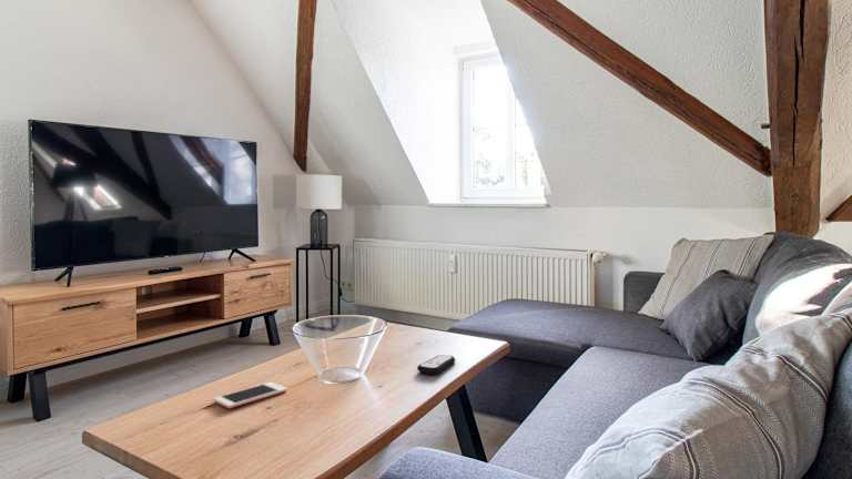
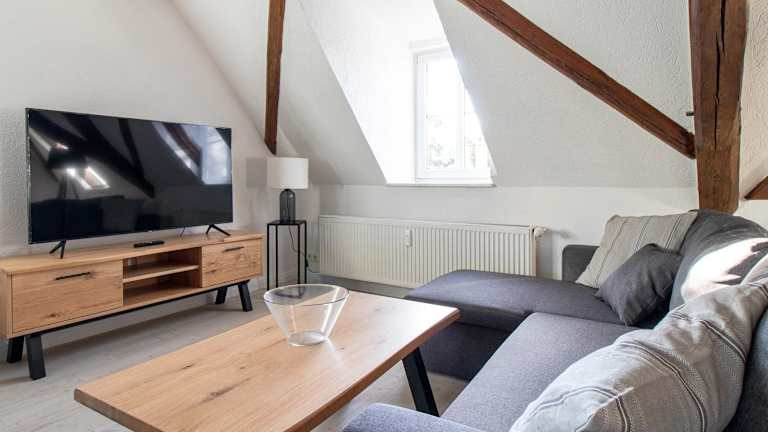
- cell phone (251, 394)
- remote control (437, 363)
